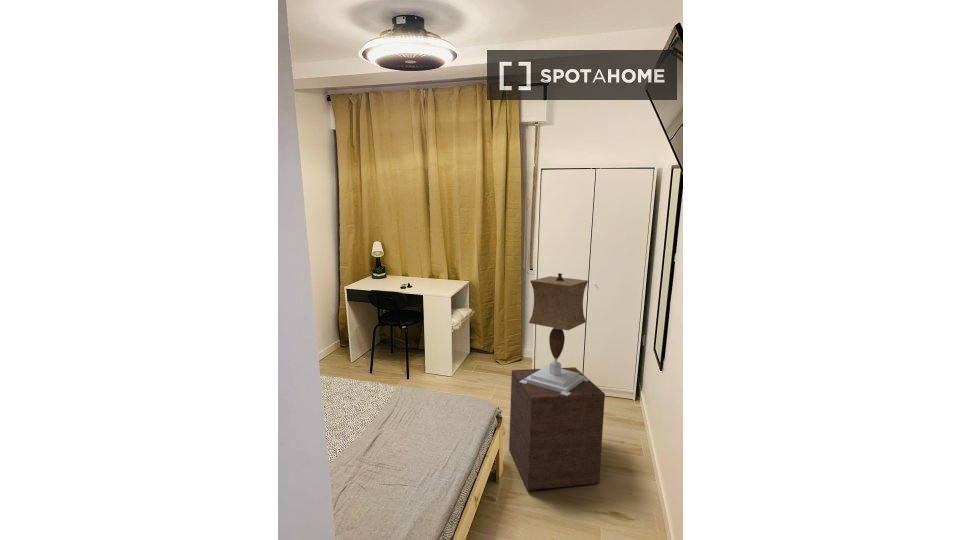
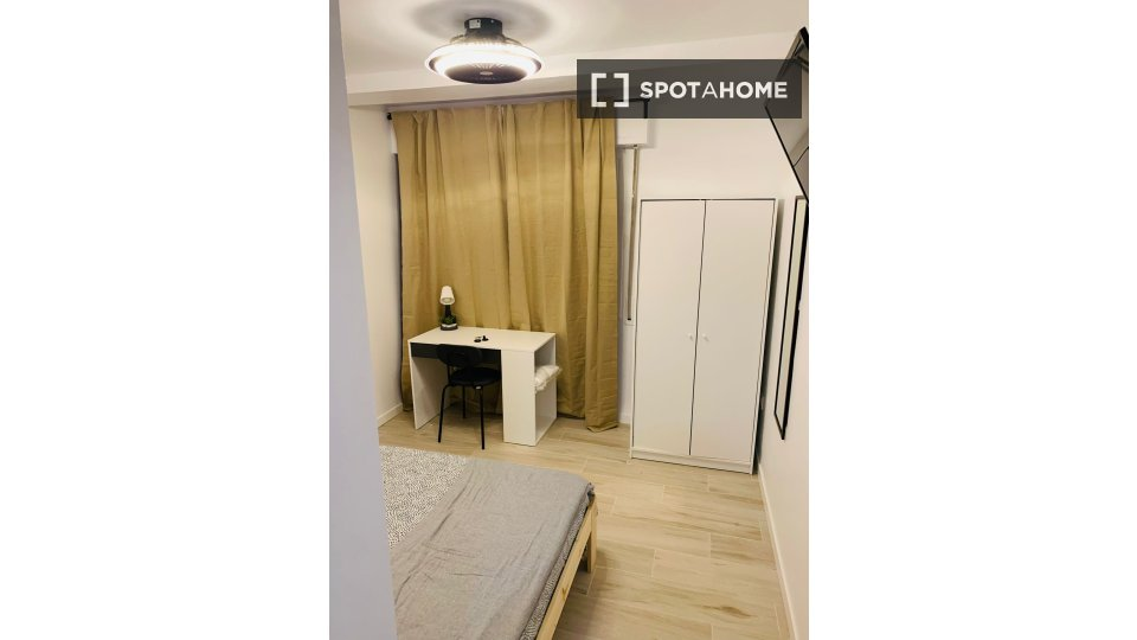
- nightstand (552, 422)
- table lamp (557, 327)
